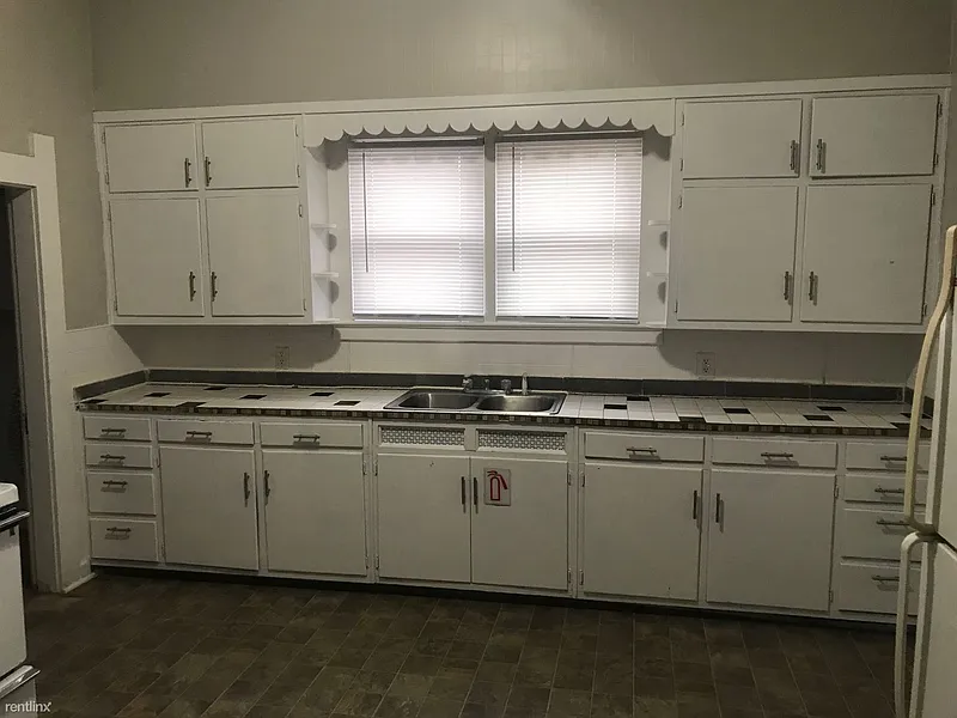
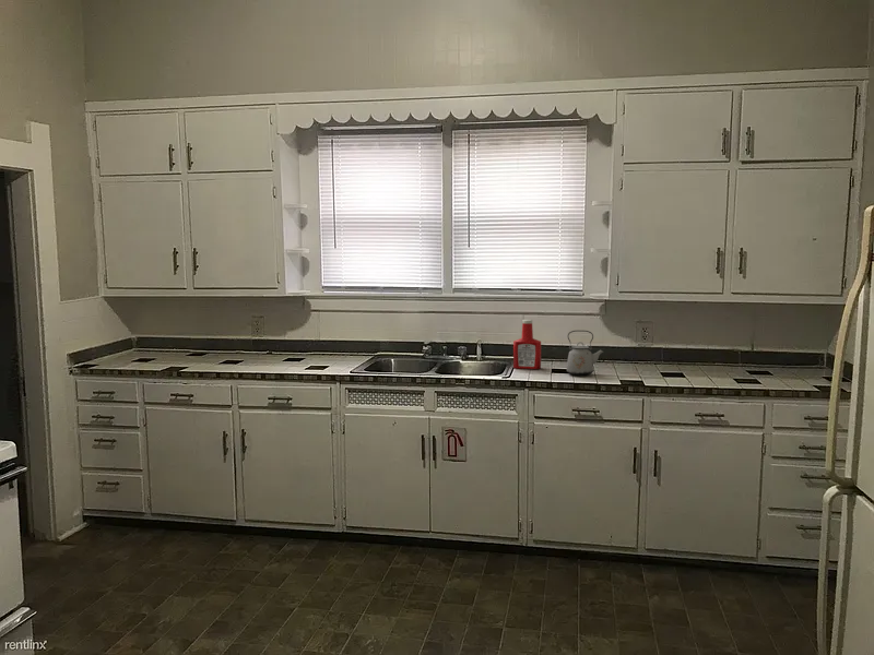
+ soap bottle (527, 344)
+ kettle (584, 352)
